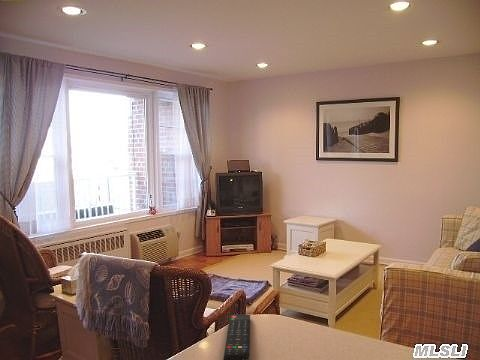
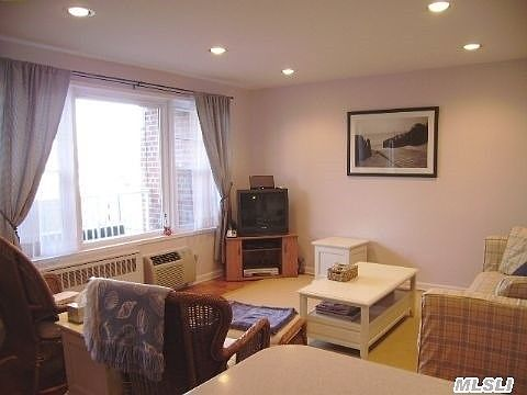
- remote control (238, 337)
